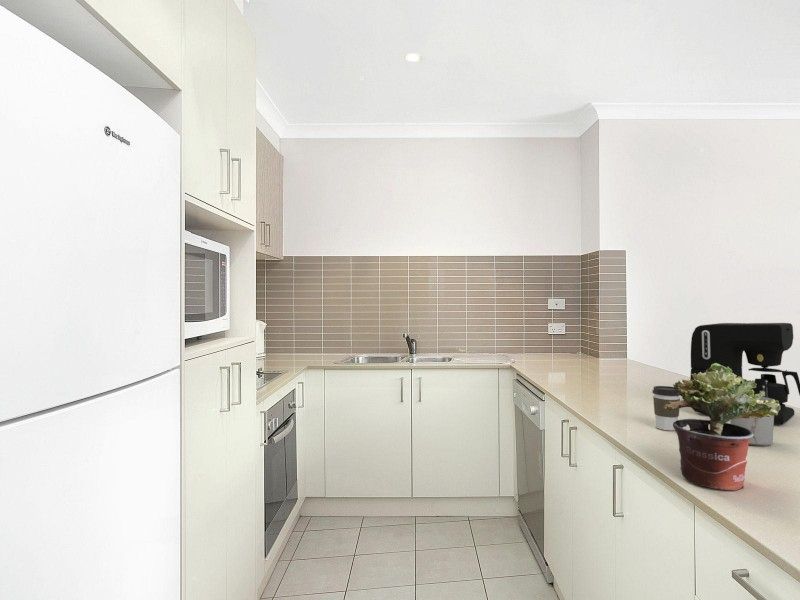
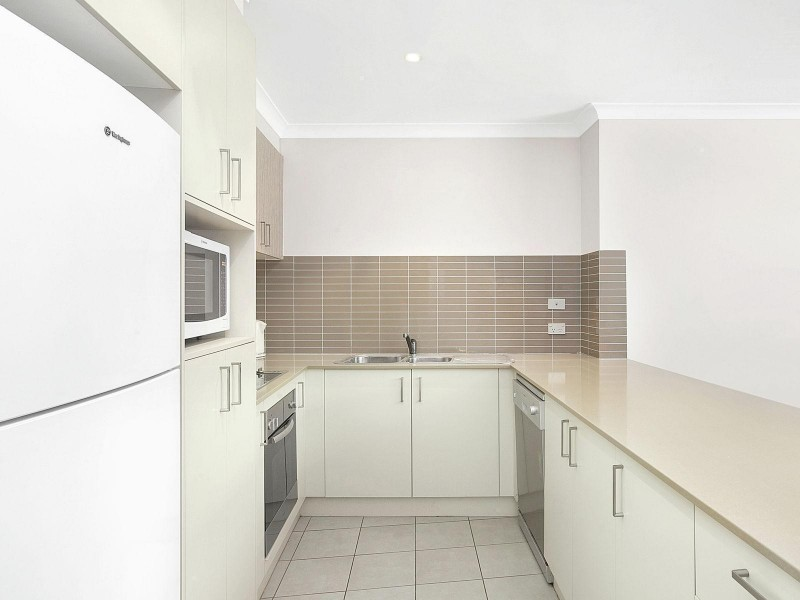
- coffee maker (748, 369)
- mug (746, 418)
- coffee cup (664, 409)
- potted plant (720, 421)
